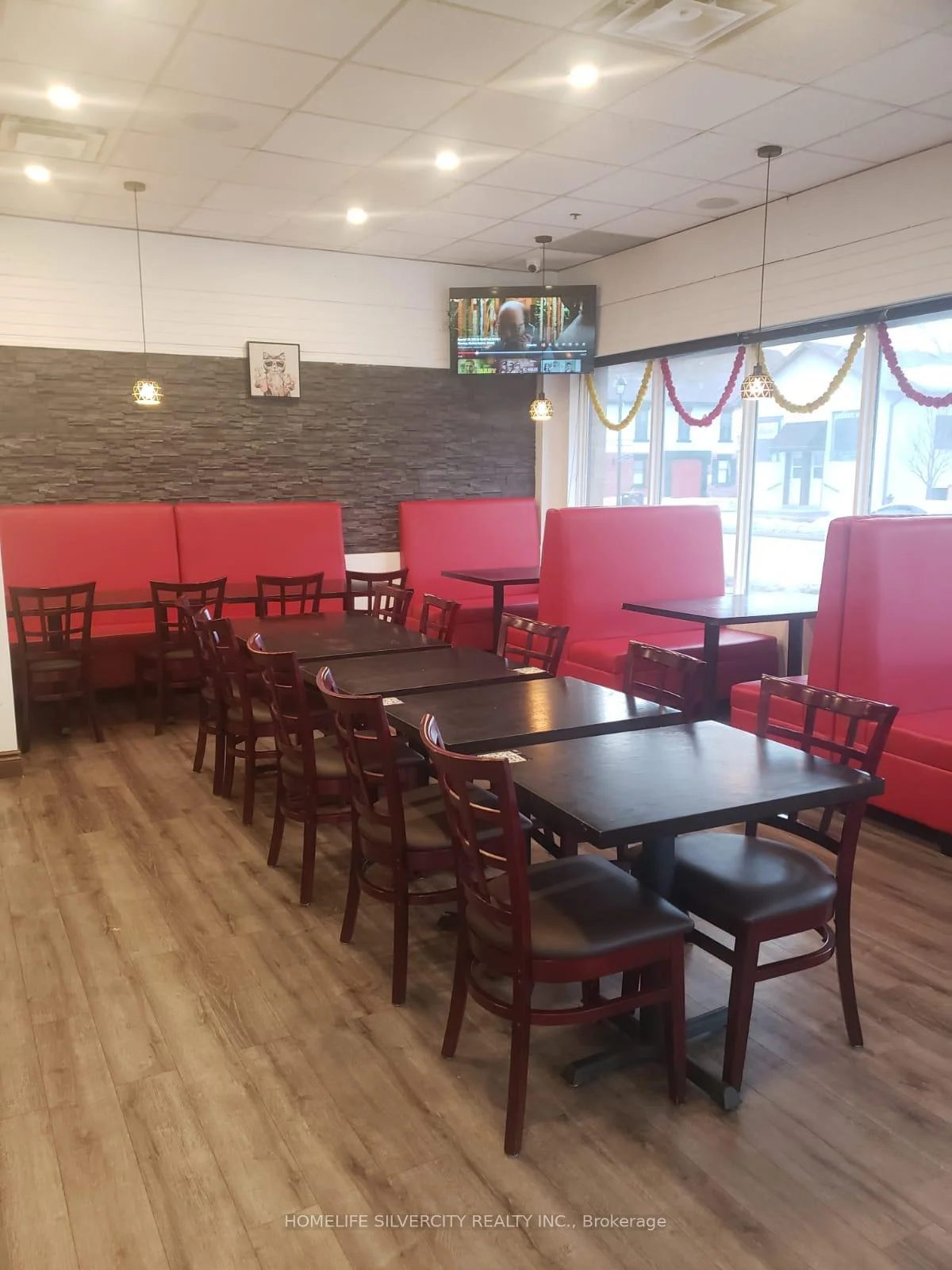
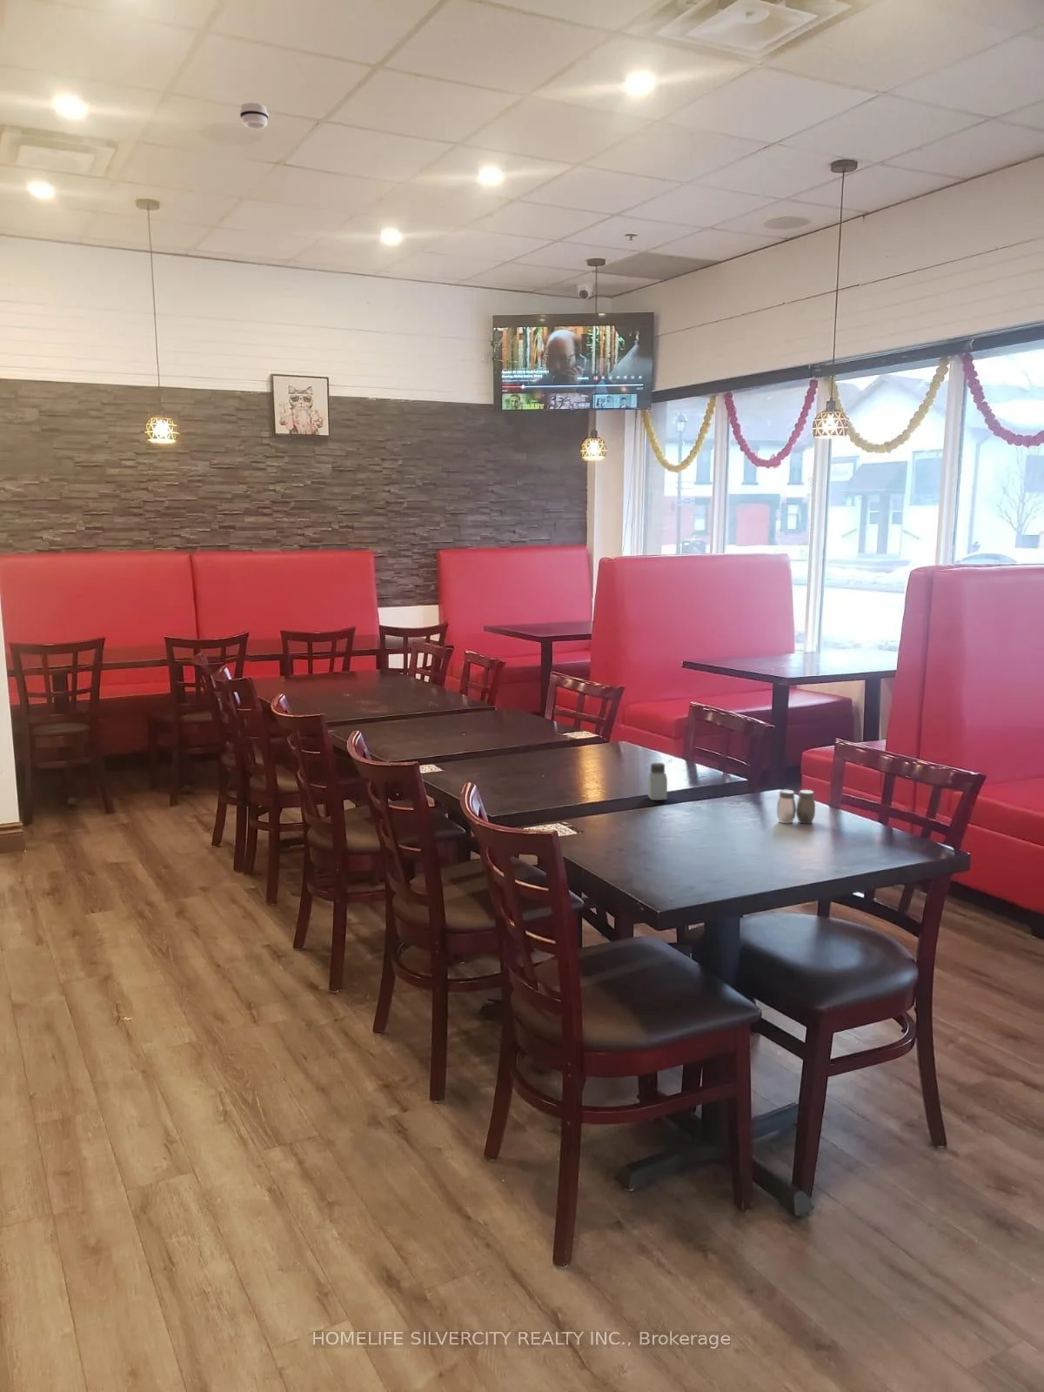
+ saltshaker (657, 780)
+ salt and pepper shaker (795, 806)
+ smoke detector (254, 116)
